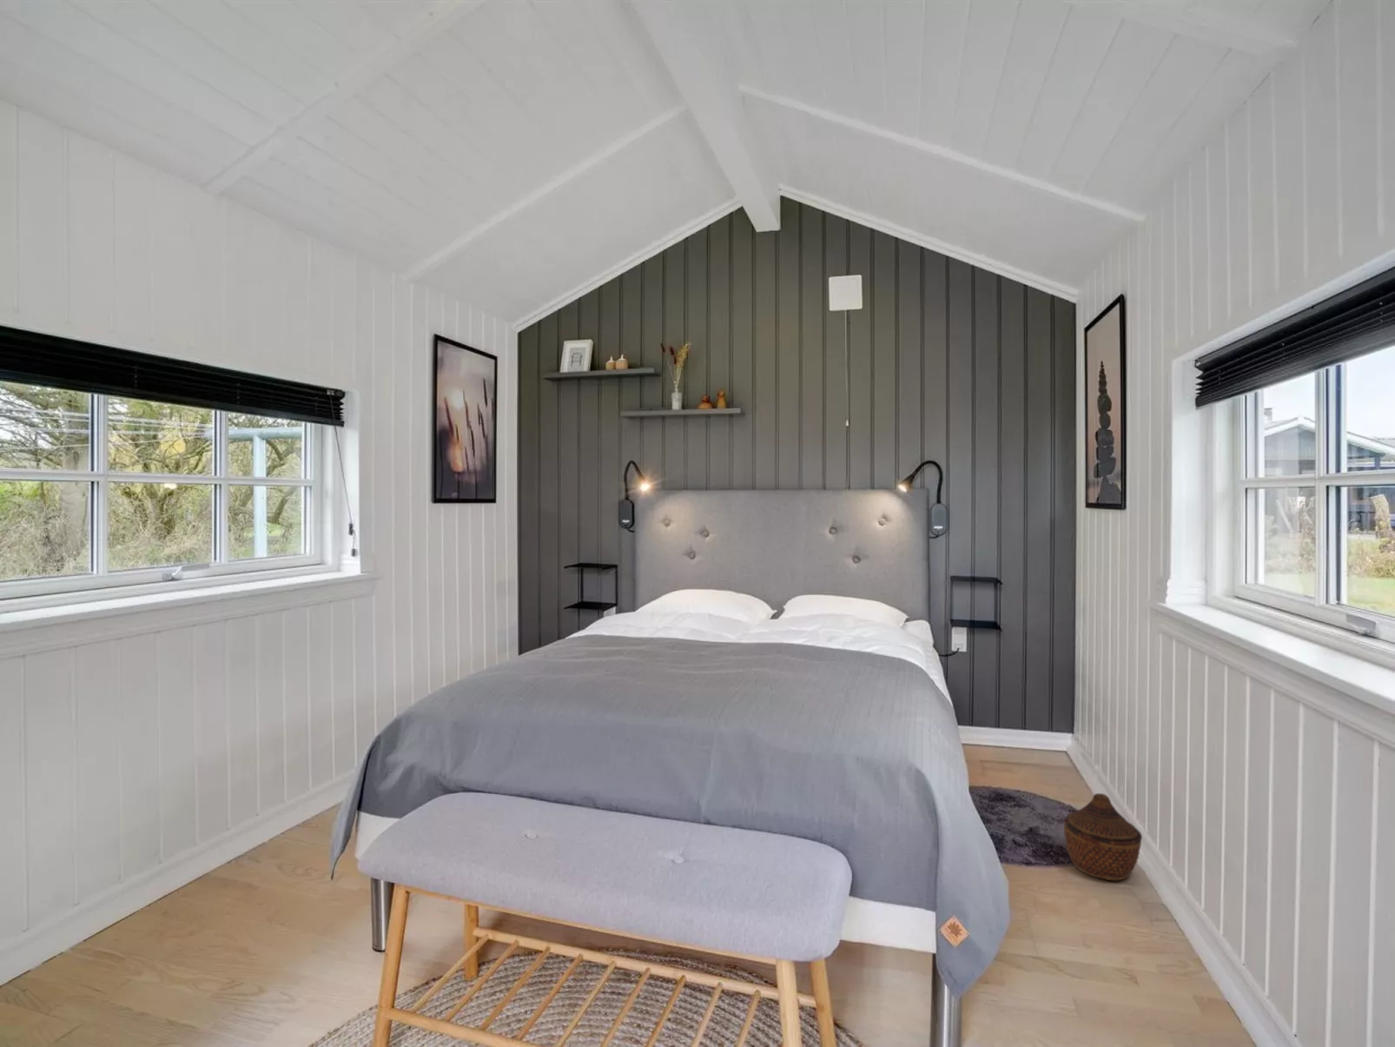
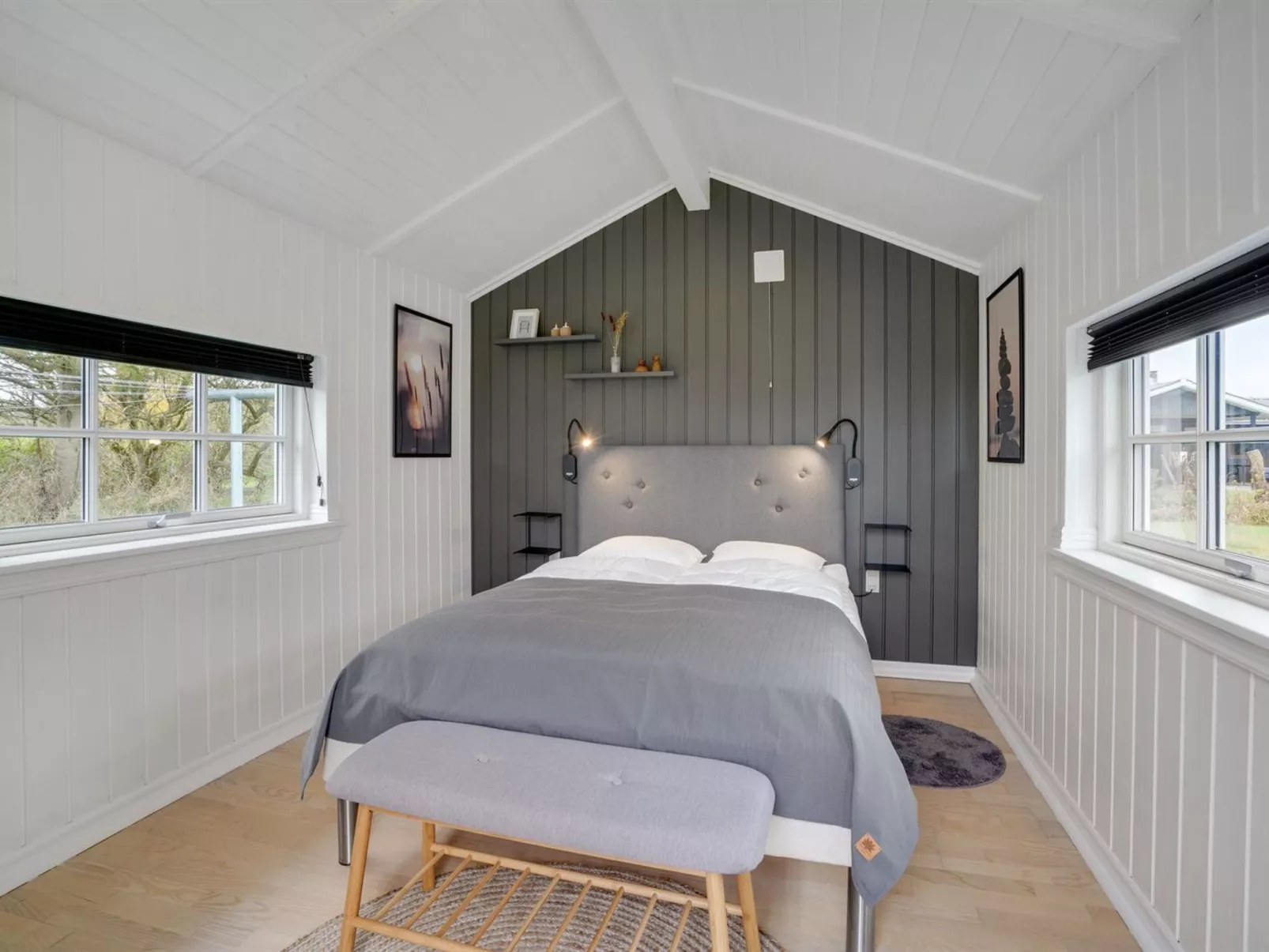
- woven basket (1101, 833)
